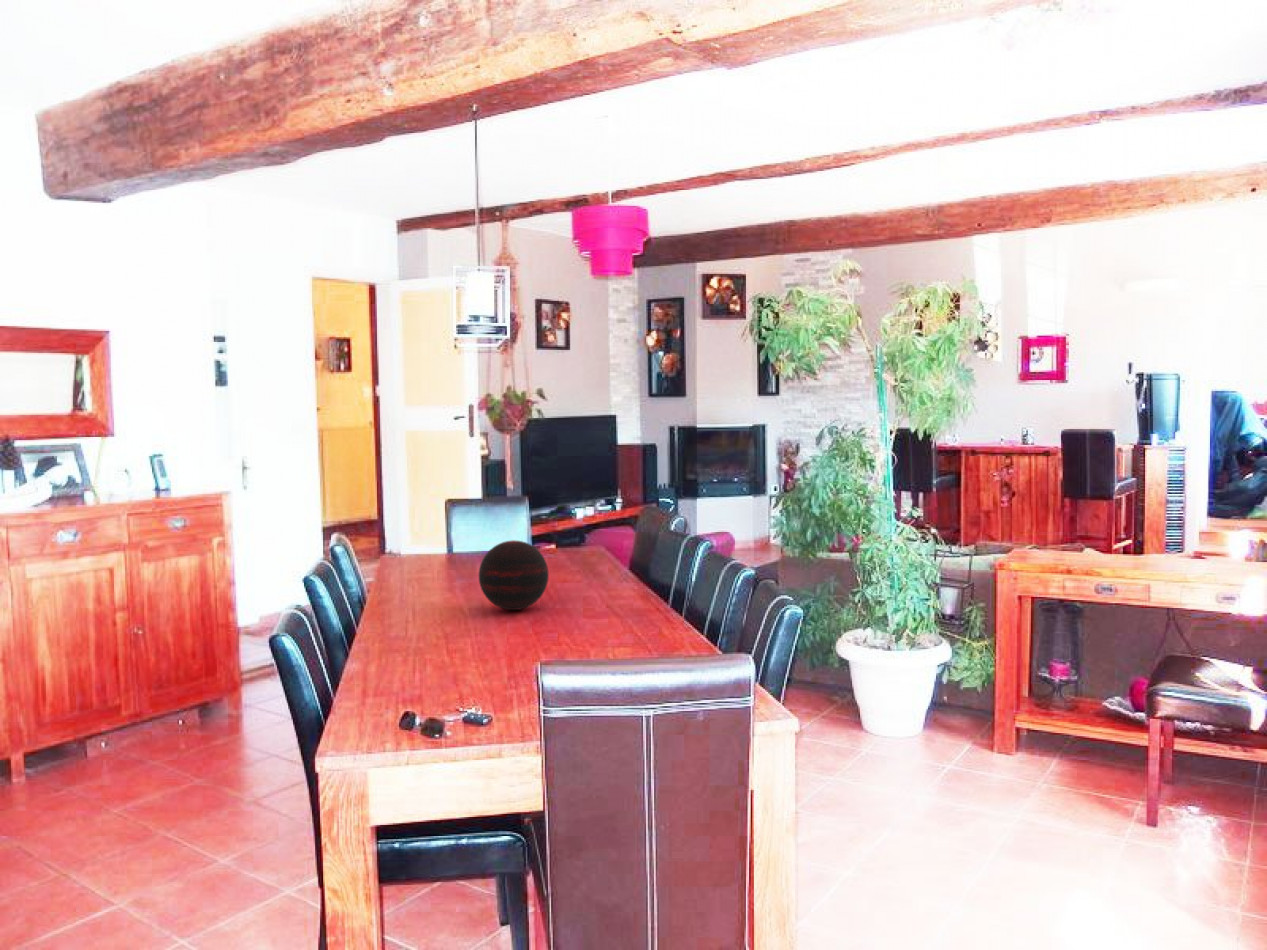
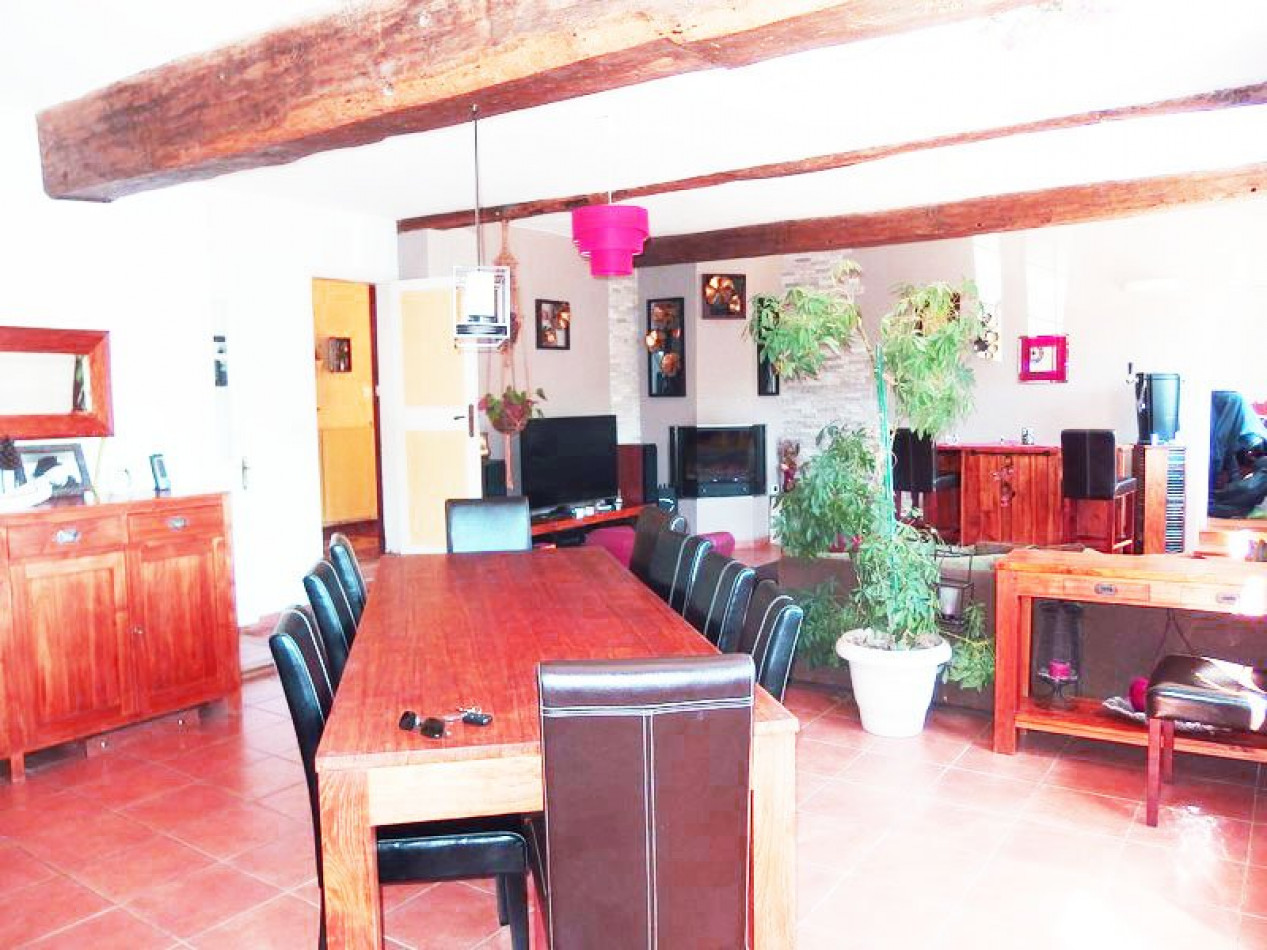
- decorative orb (513, 575)
